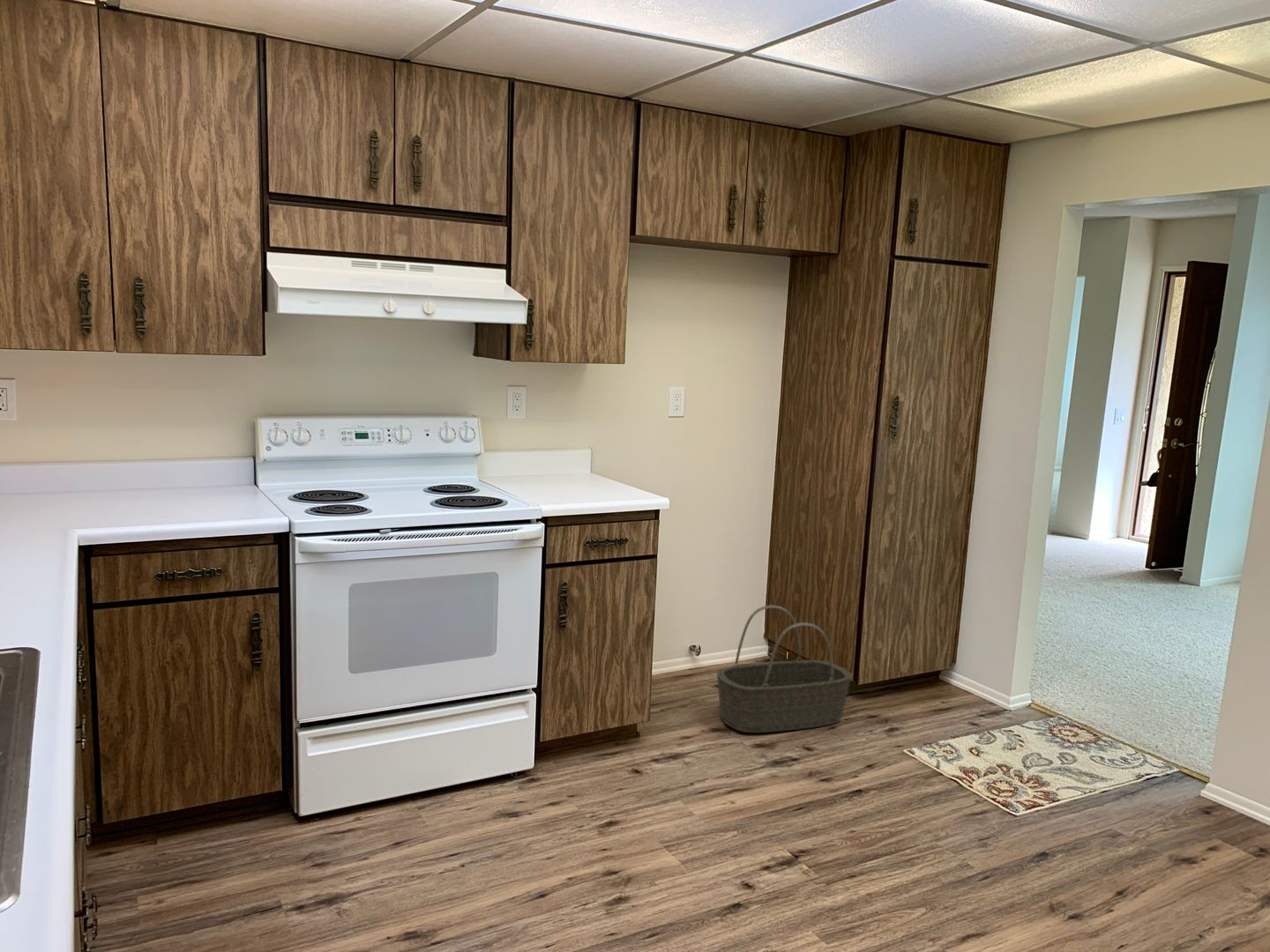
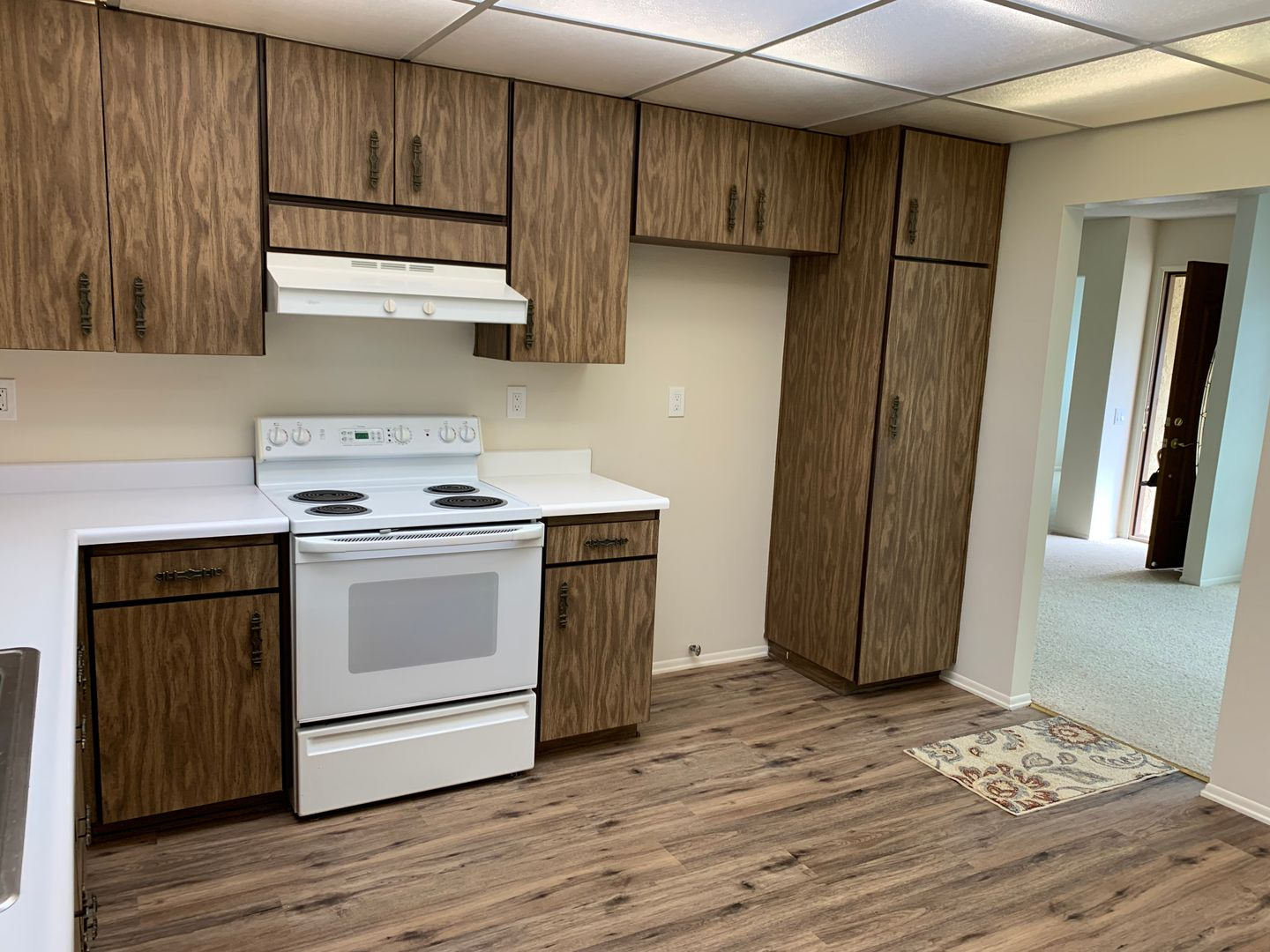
- basket (785, 666)
